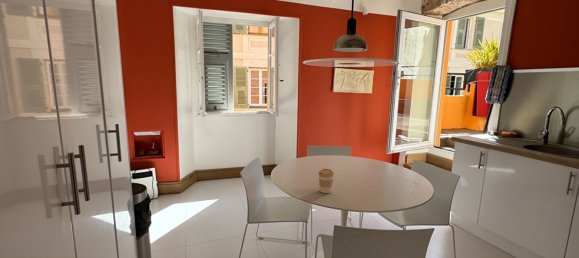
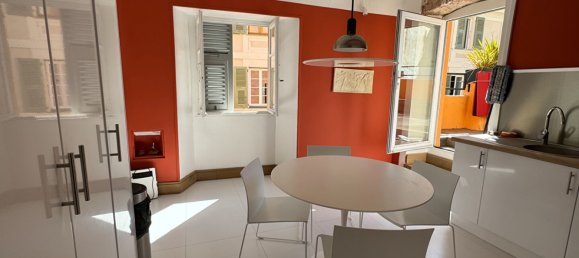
- coffee cup (325, 180)
